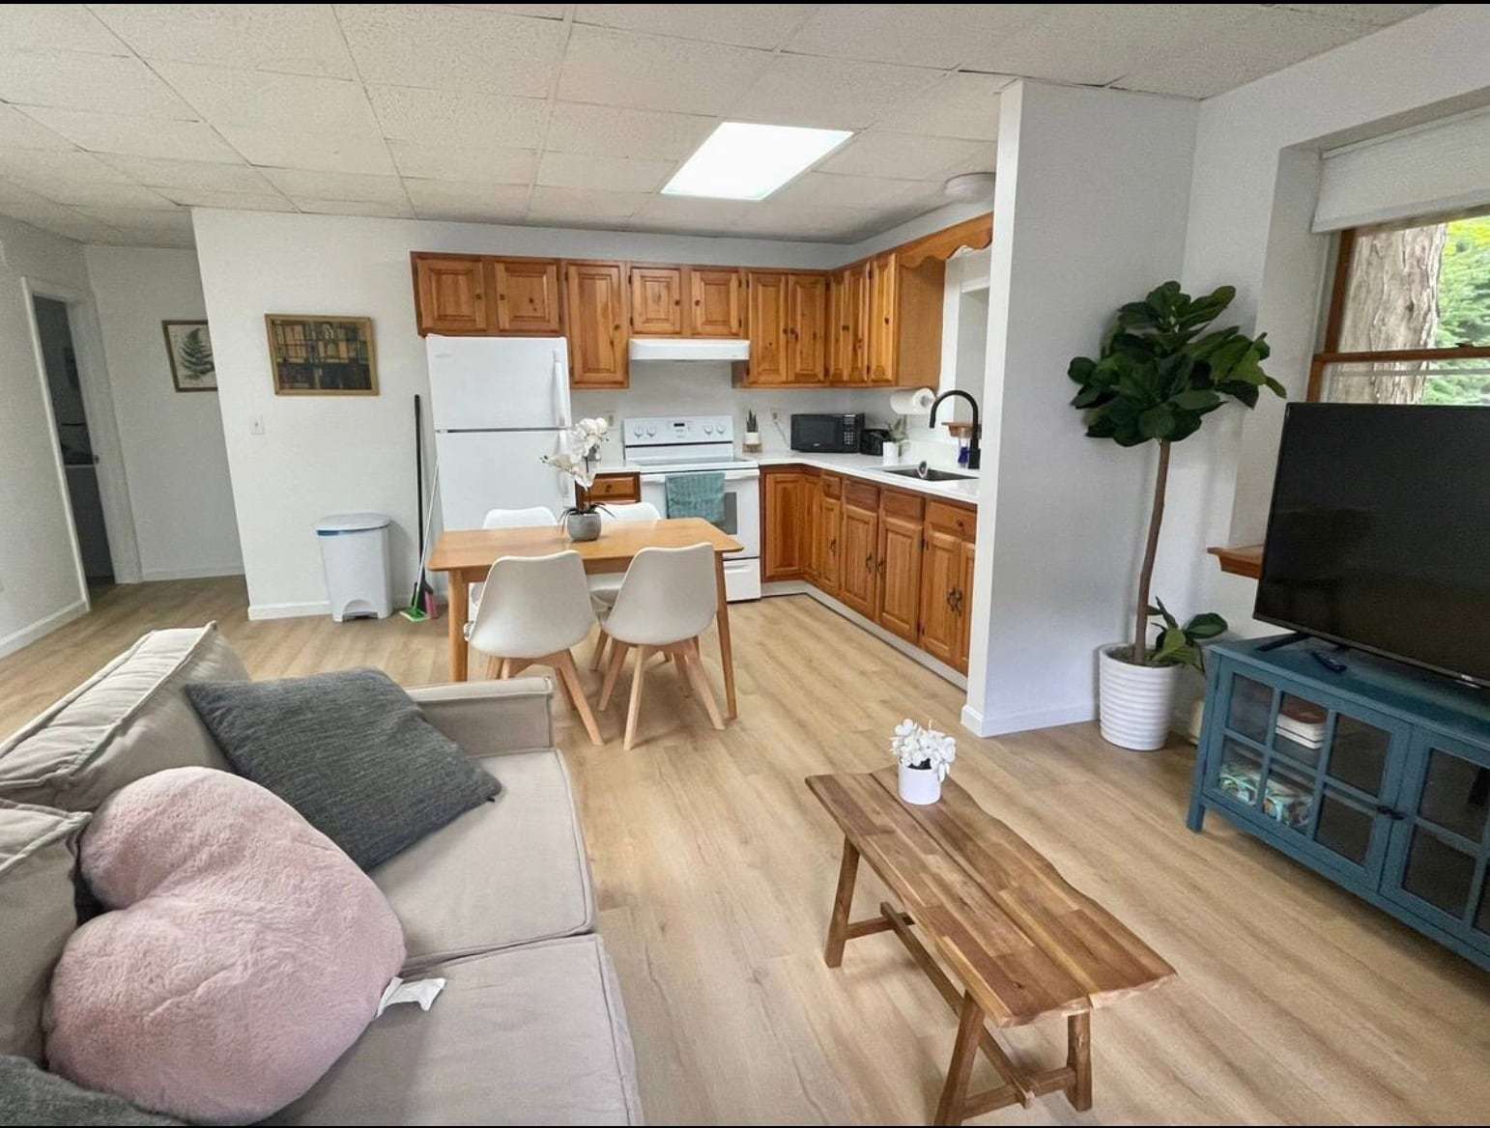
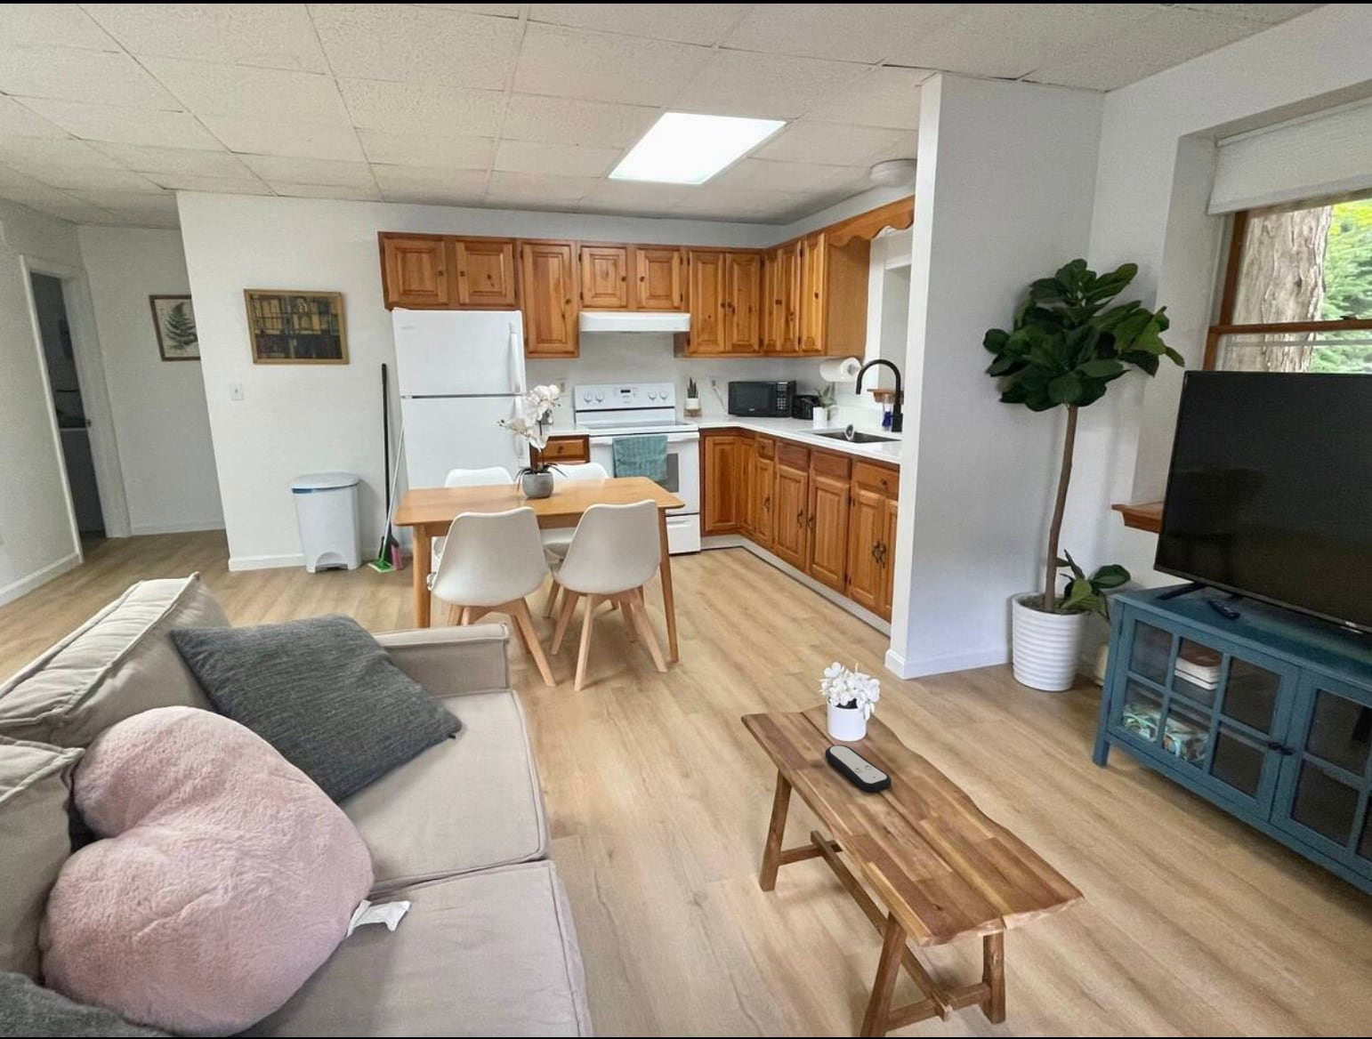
+ remote control (855, 766)
